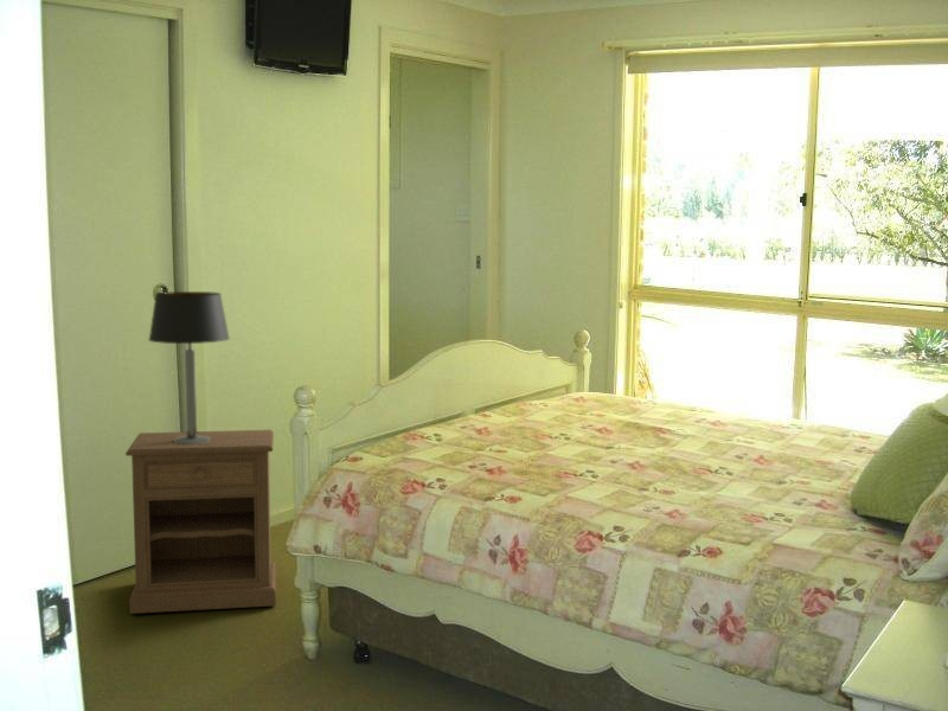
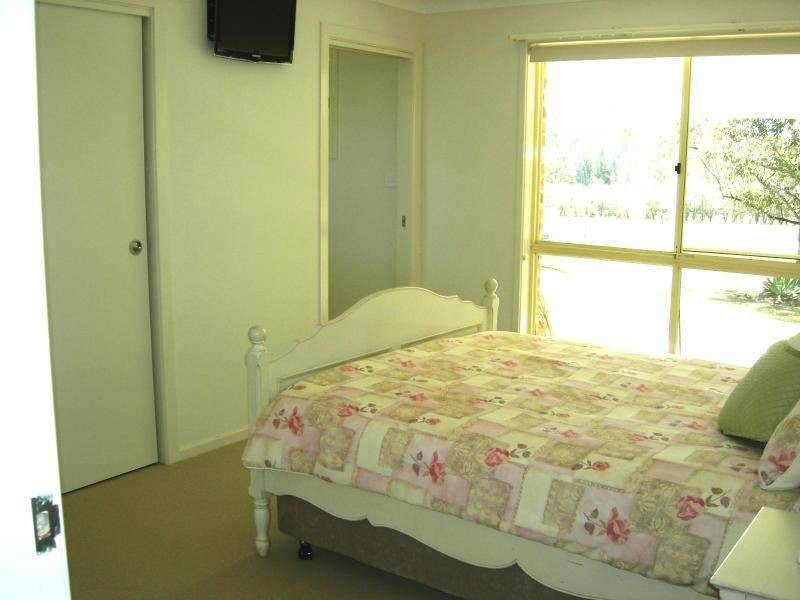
- table lamp (190, 366)
- nightstand (205, 518)
